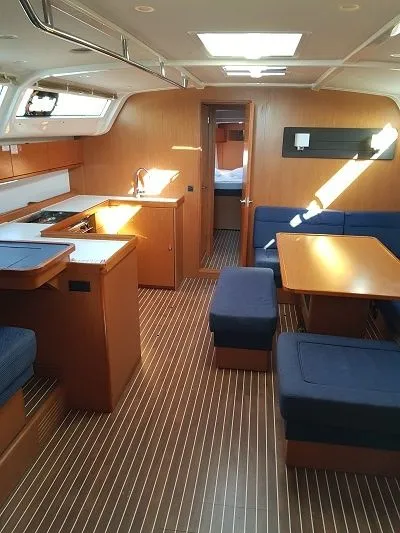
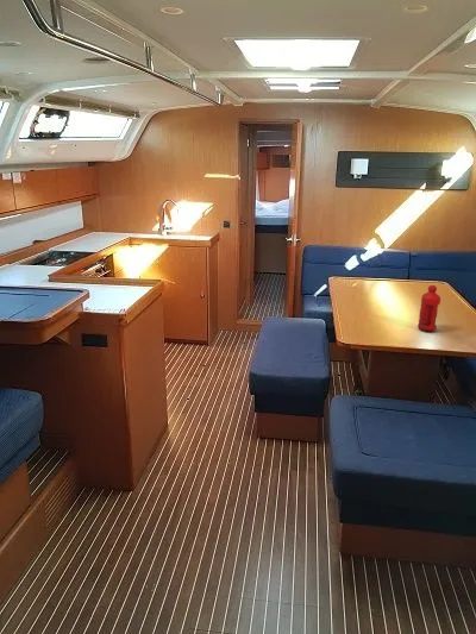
+ water bottle (430, 307)
